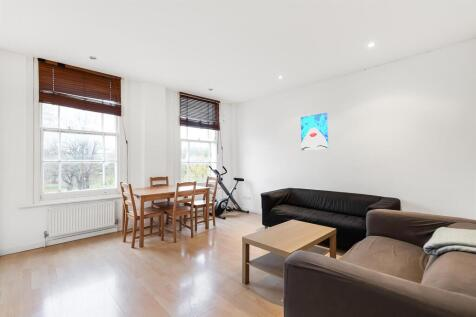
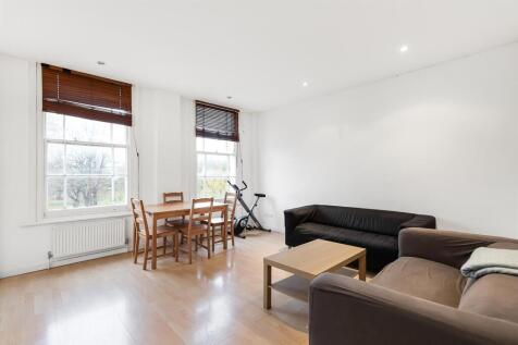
- wall art (313, 132)
